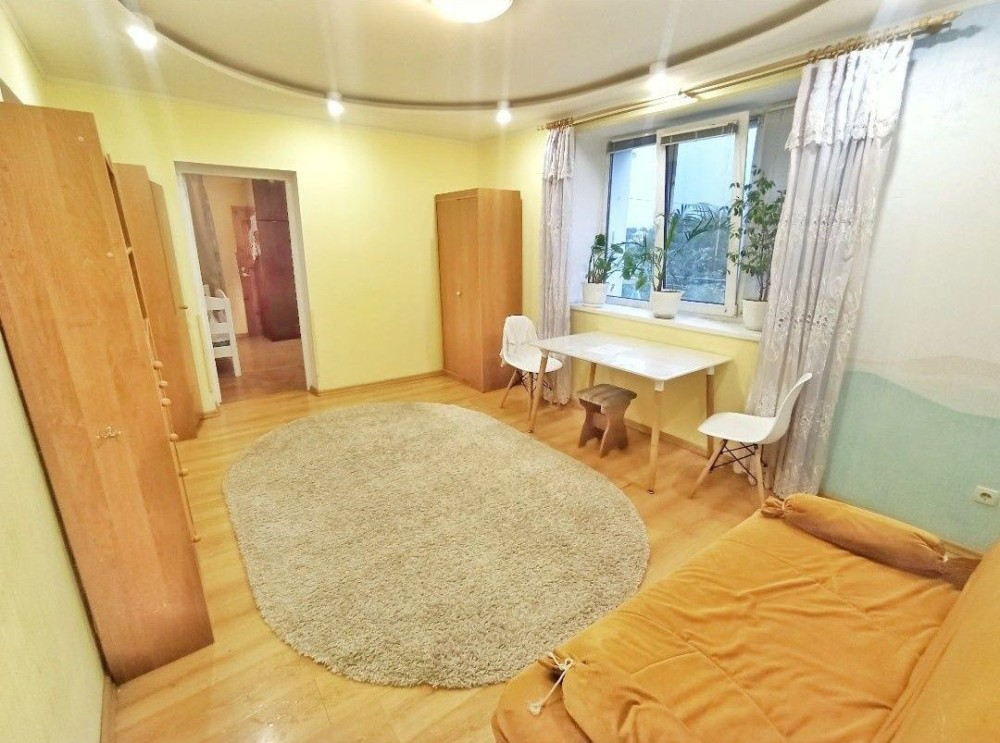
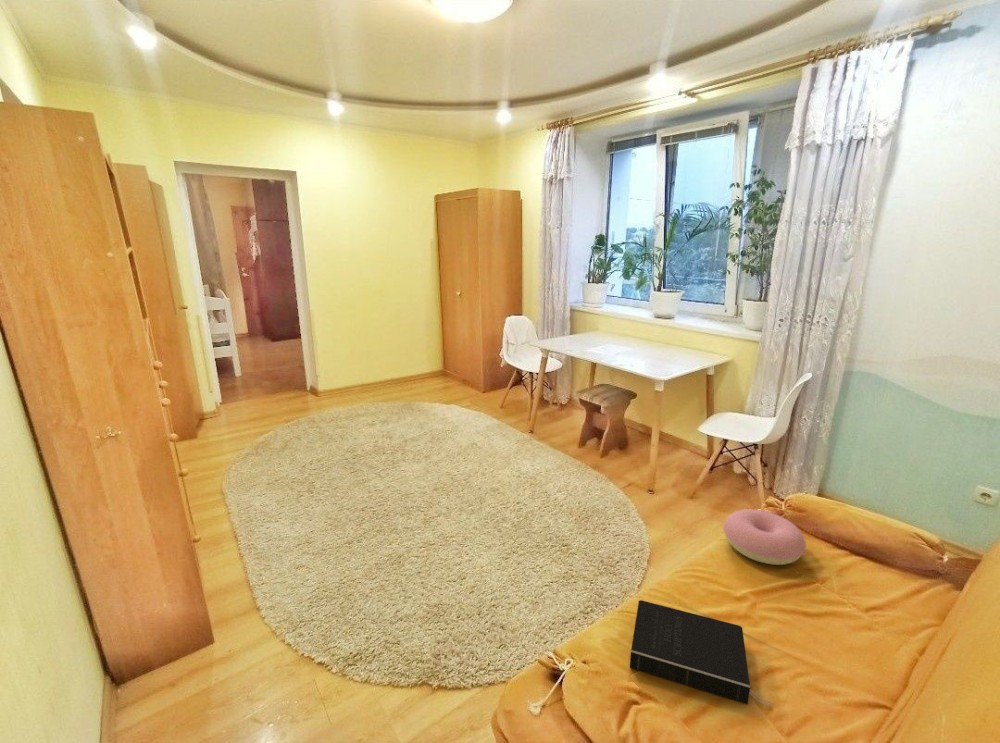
+ cushion (763, 535)
+ book (698, 649)
